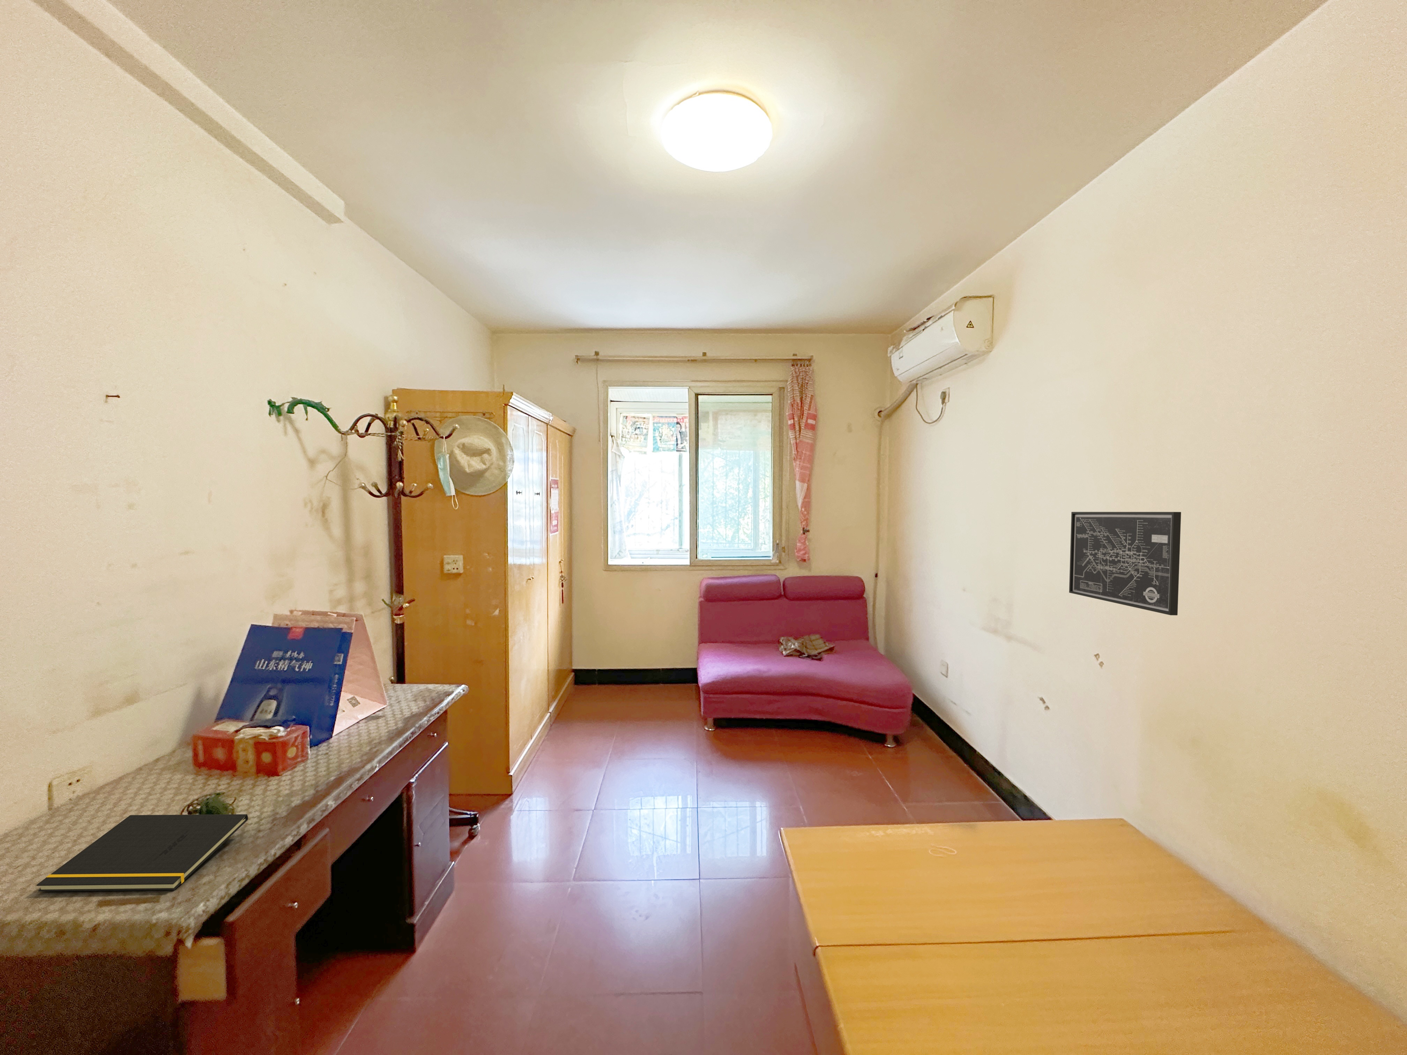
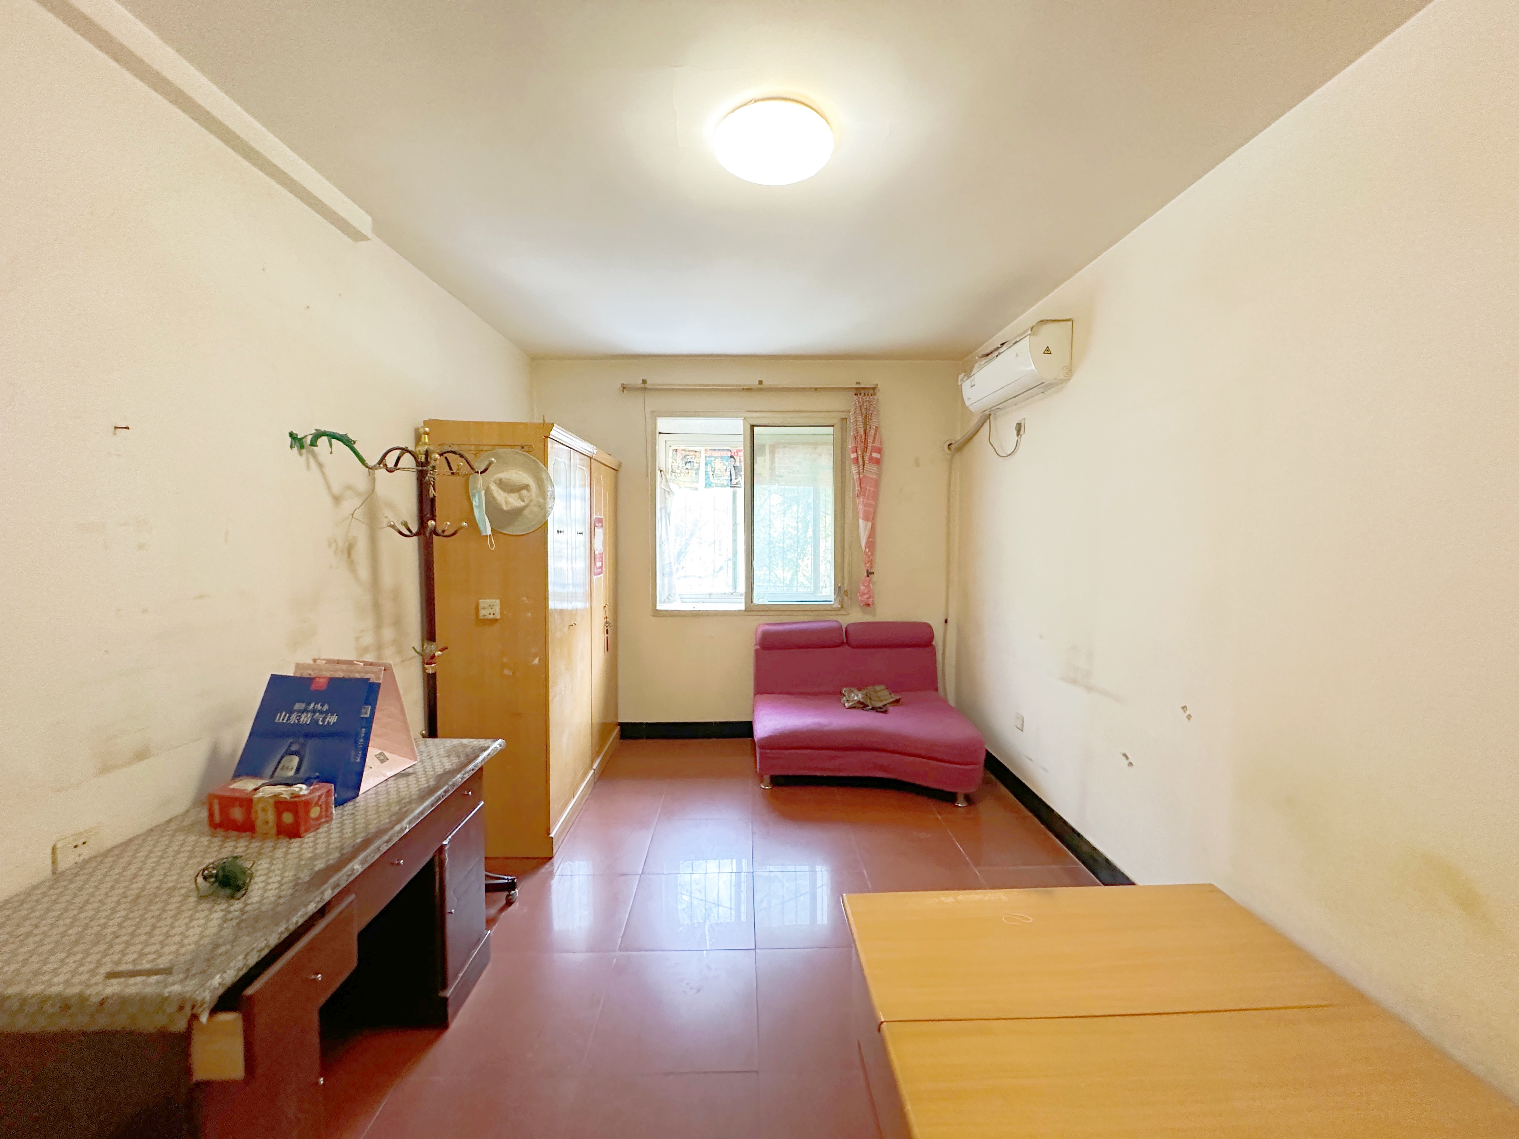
- notepad (151, 850)
- wall art (1118, 557)
